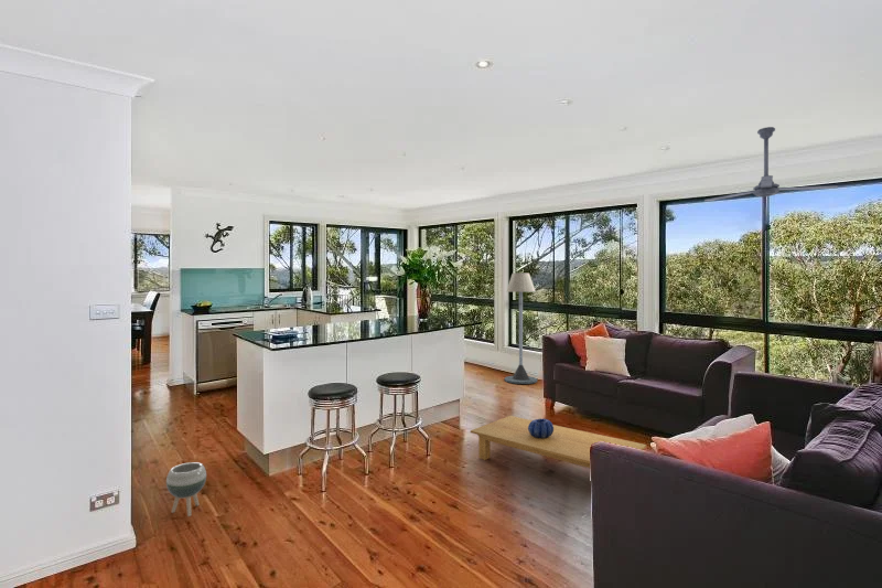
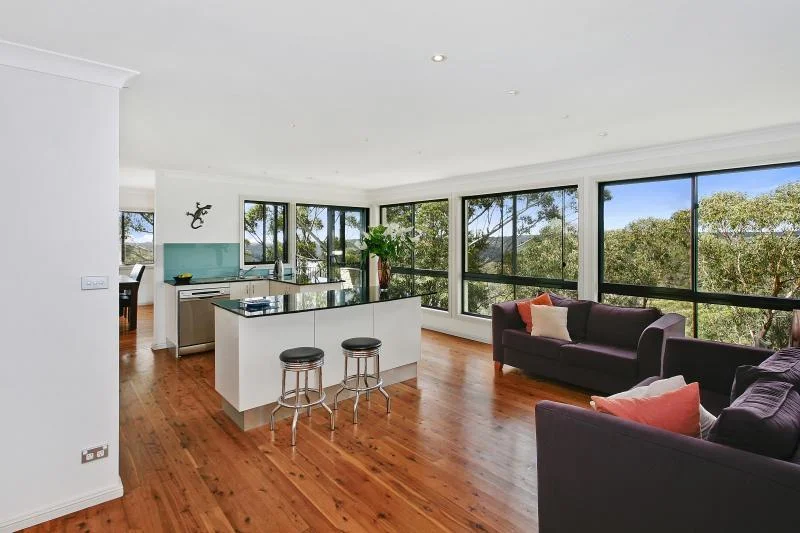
- floor lamp (520, 327)
- ceiling fan (766, 158)
- decorative bowl (540, 427)
- coffee table (553, 451)
- planter (186, 489)
